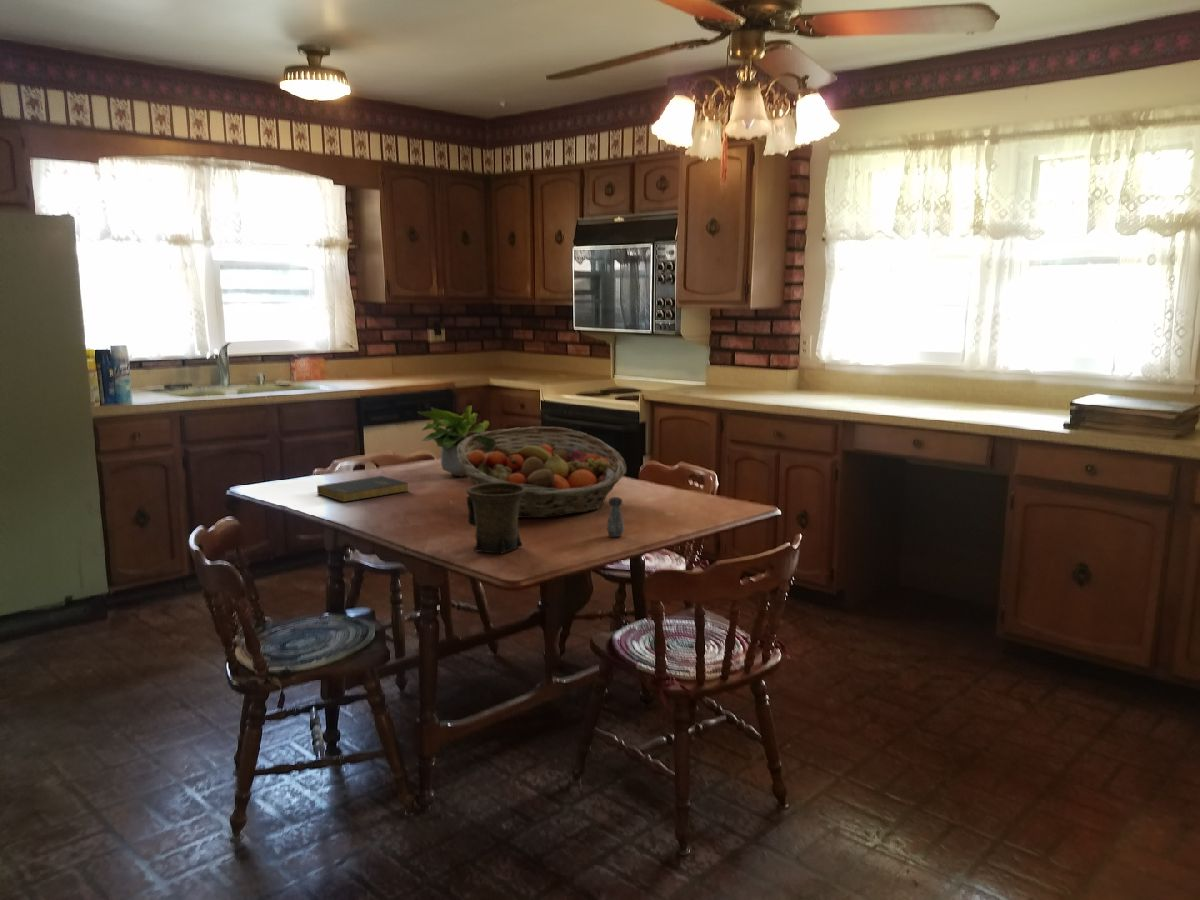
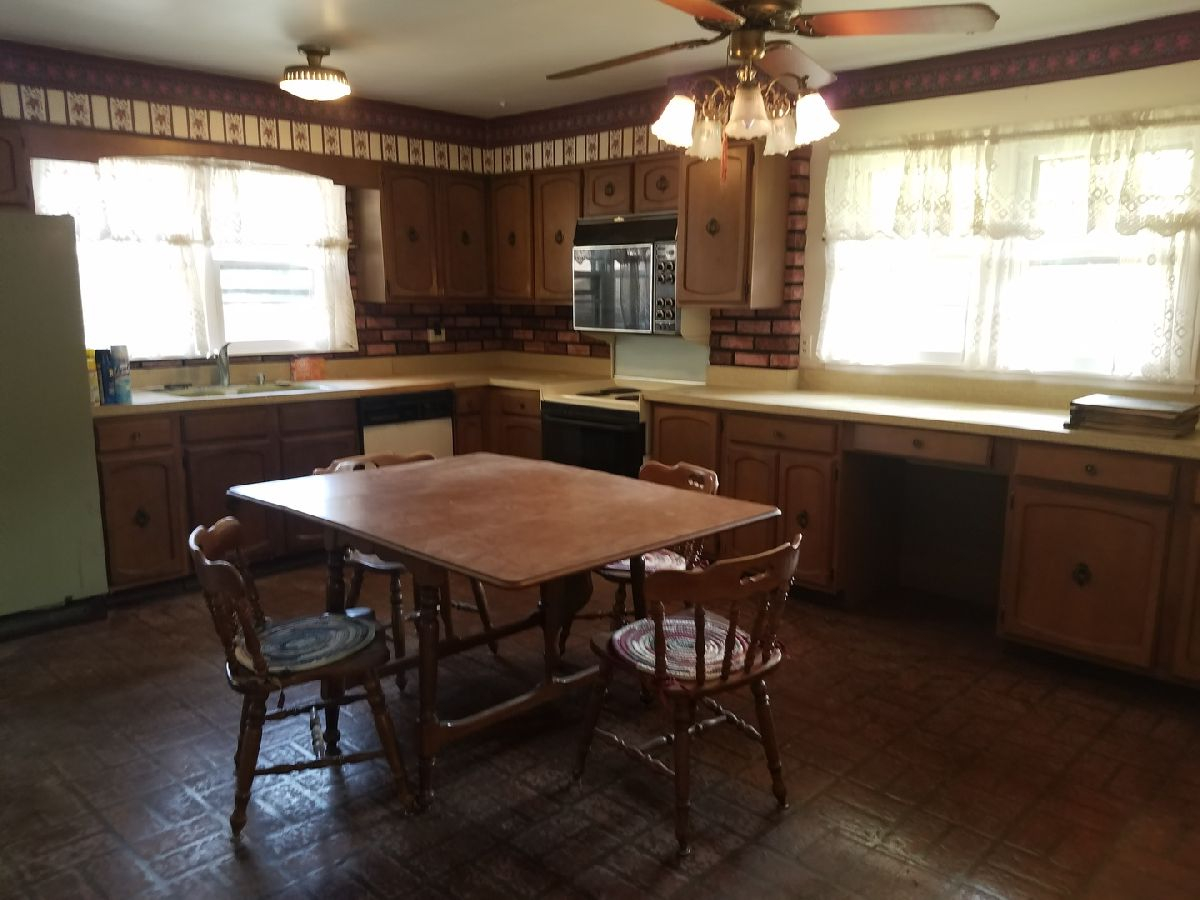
- mug (495, 518)
- book (361, 488)
- potted plant (453, 439)
- fruit basket (542, 470)
- salt shaker (615, 516)
